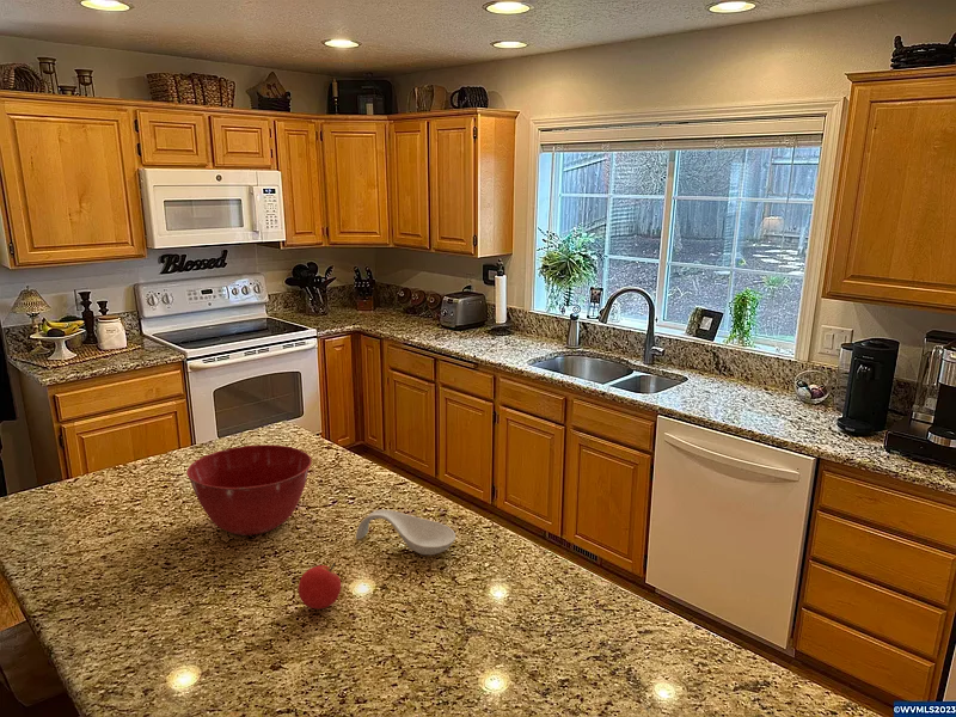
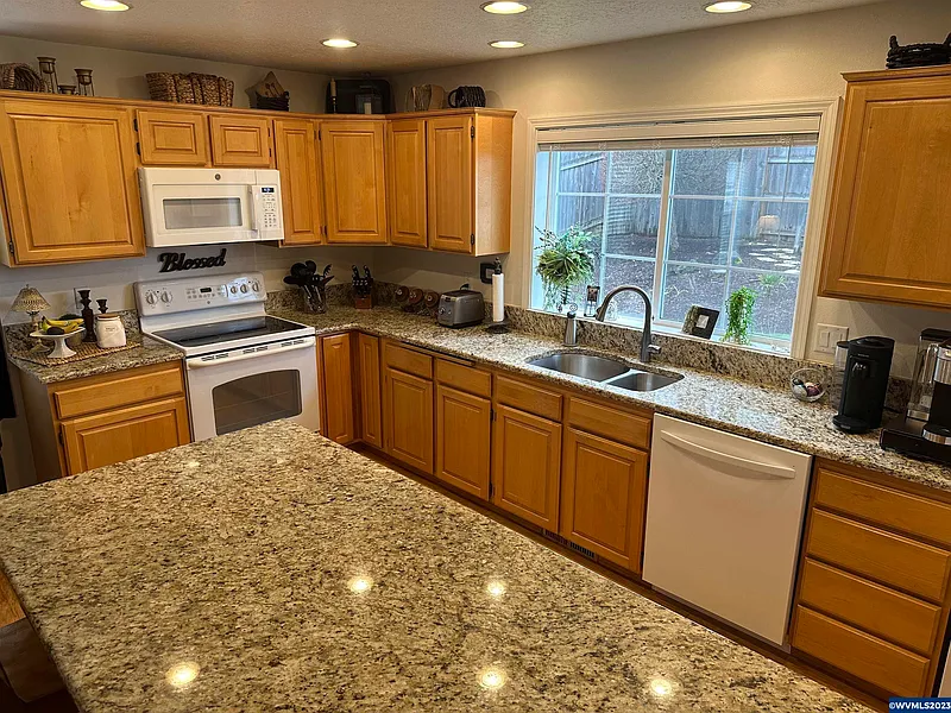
- mixing bowl (252, 492)
- fruit (319, 587)
- spoon rest (405, 531)
